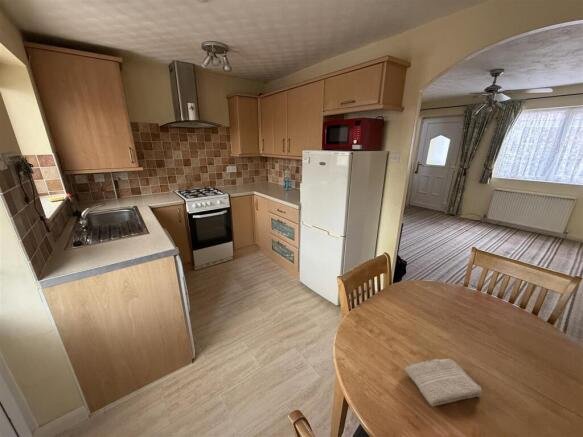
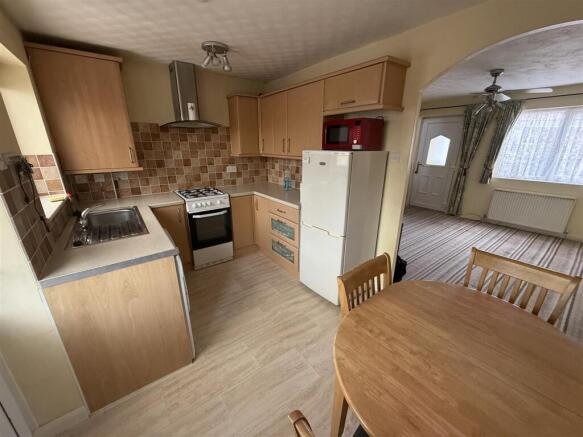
- washcloth (442, 379)
